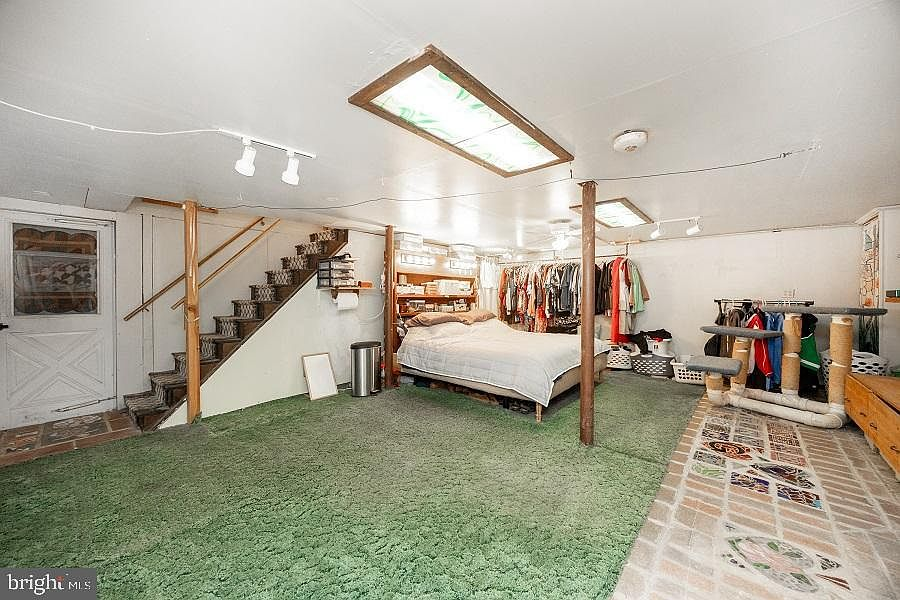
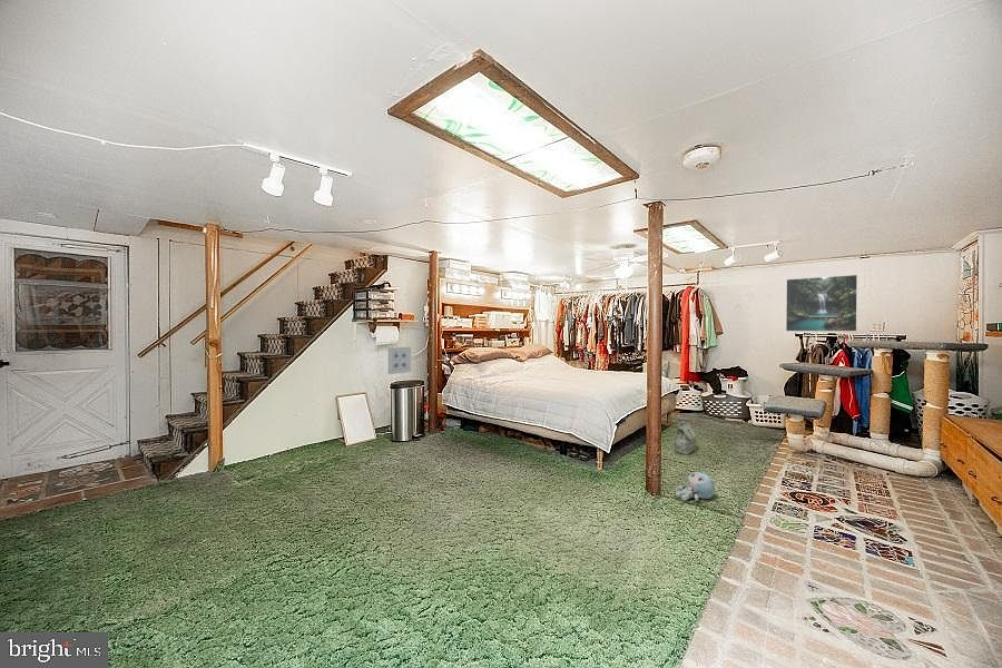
+ wall art (400, 360)
+ bag (685, 438)
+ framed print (819, 304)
+ plush toy (695, 485)
